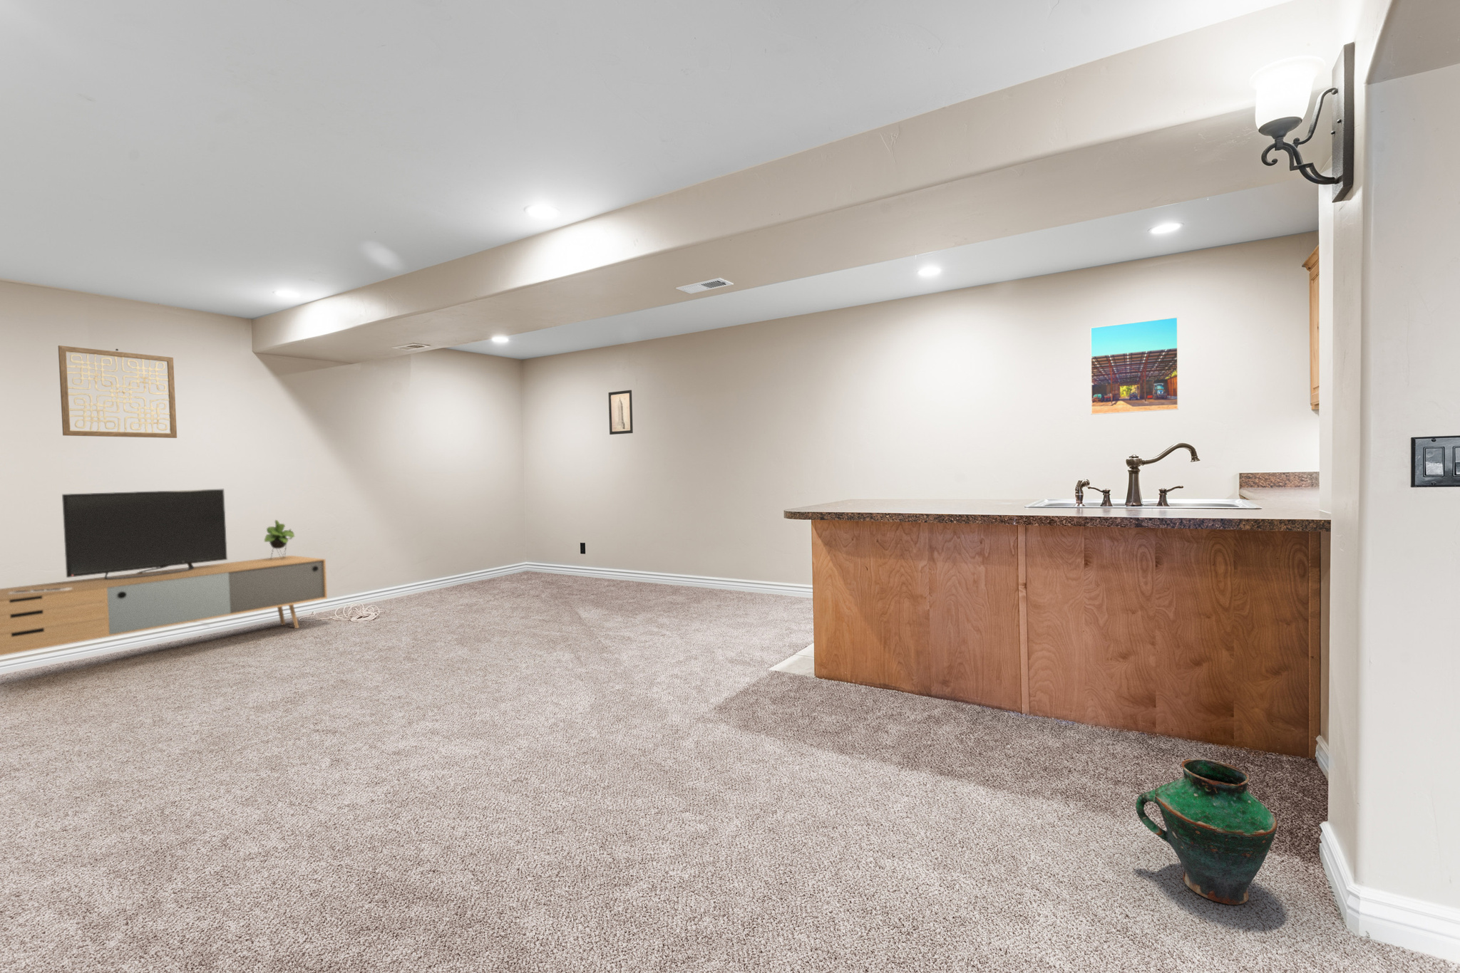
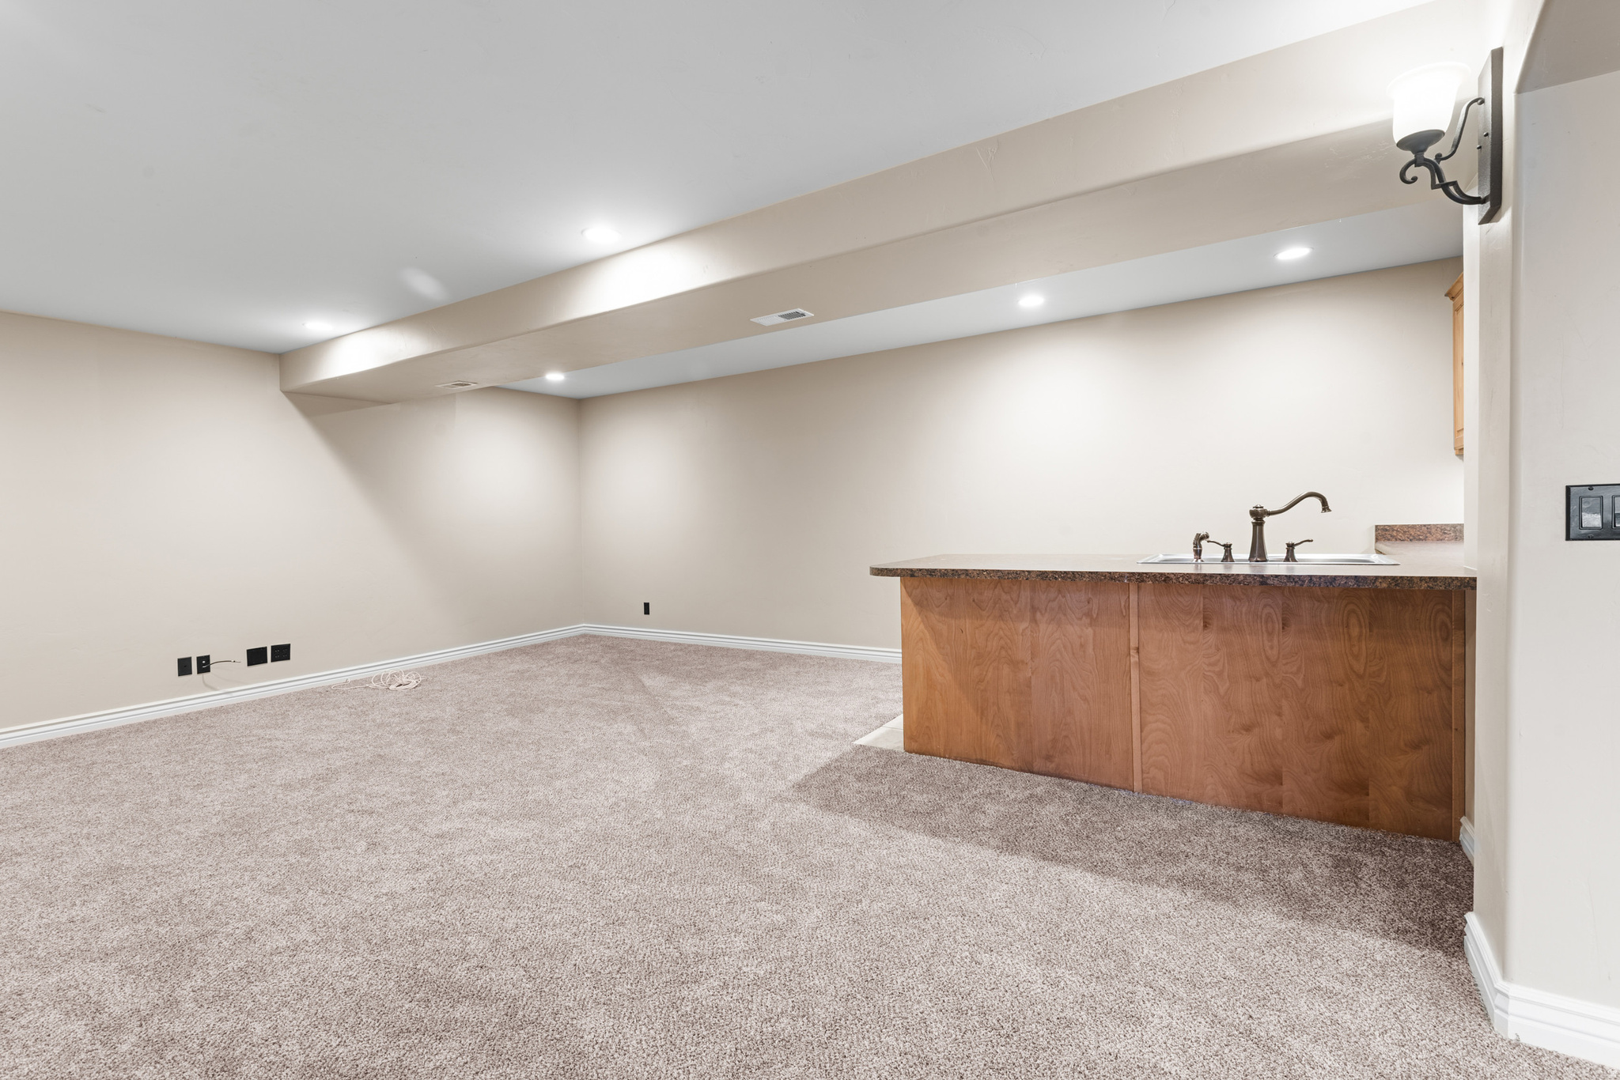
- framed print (1133, 367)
- wall art (121, 392)
- media console (154, 572)
- vase (1203, 826)
- wall art (620, 413)
